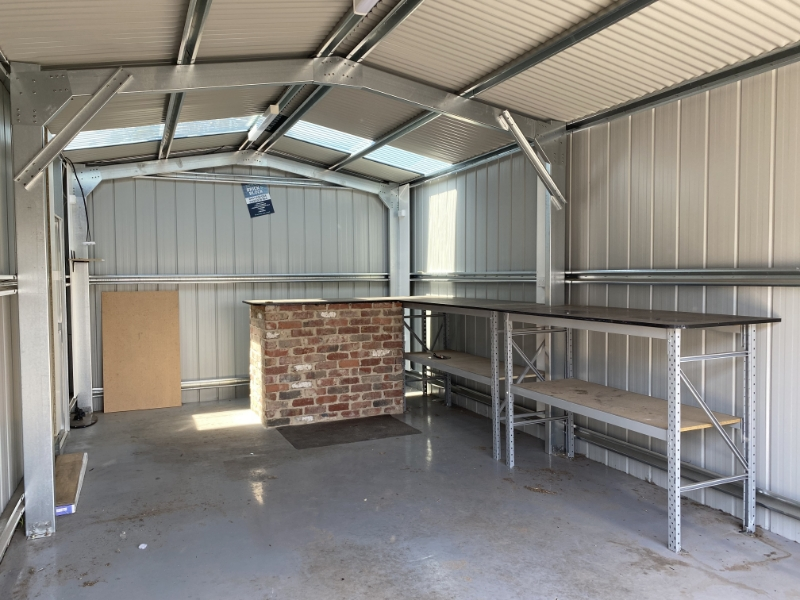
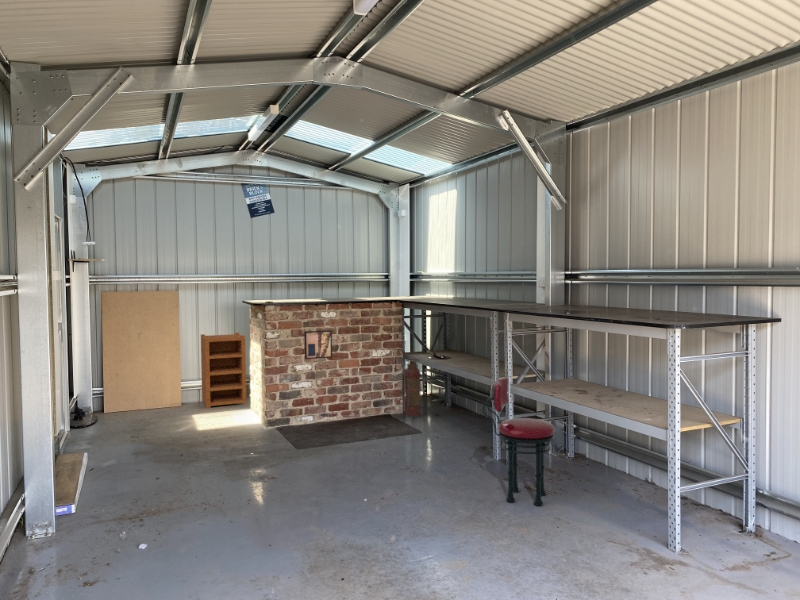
+ stool (519, 439)
+ cupboard (223, 368)
+ wall art (318, 344)
+ fire extinguisher (411, 387)
